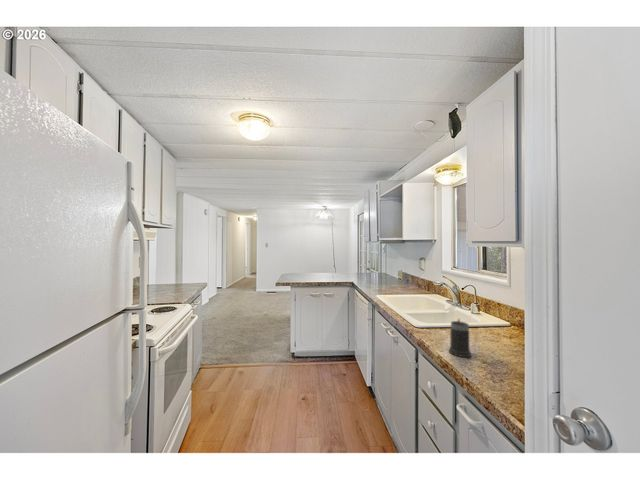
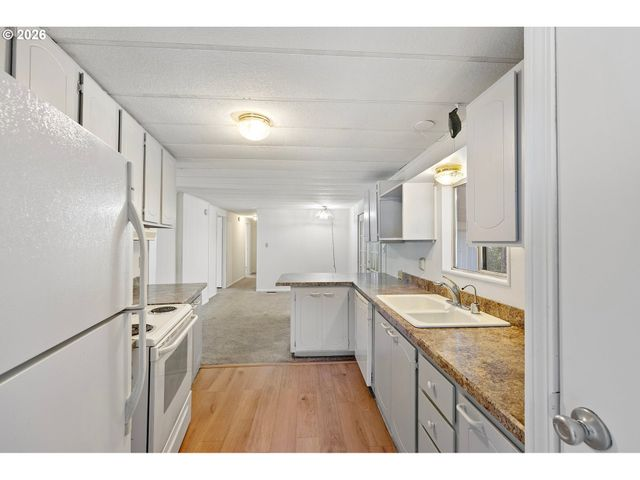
- mug (459, 336)
